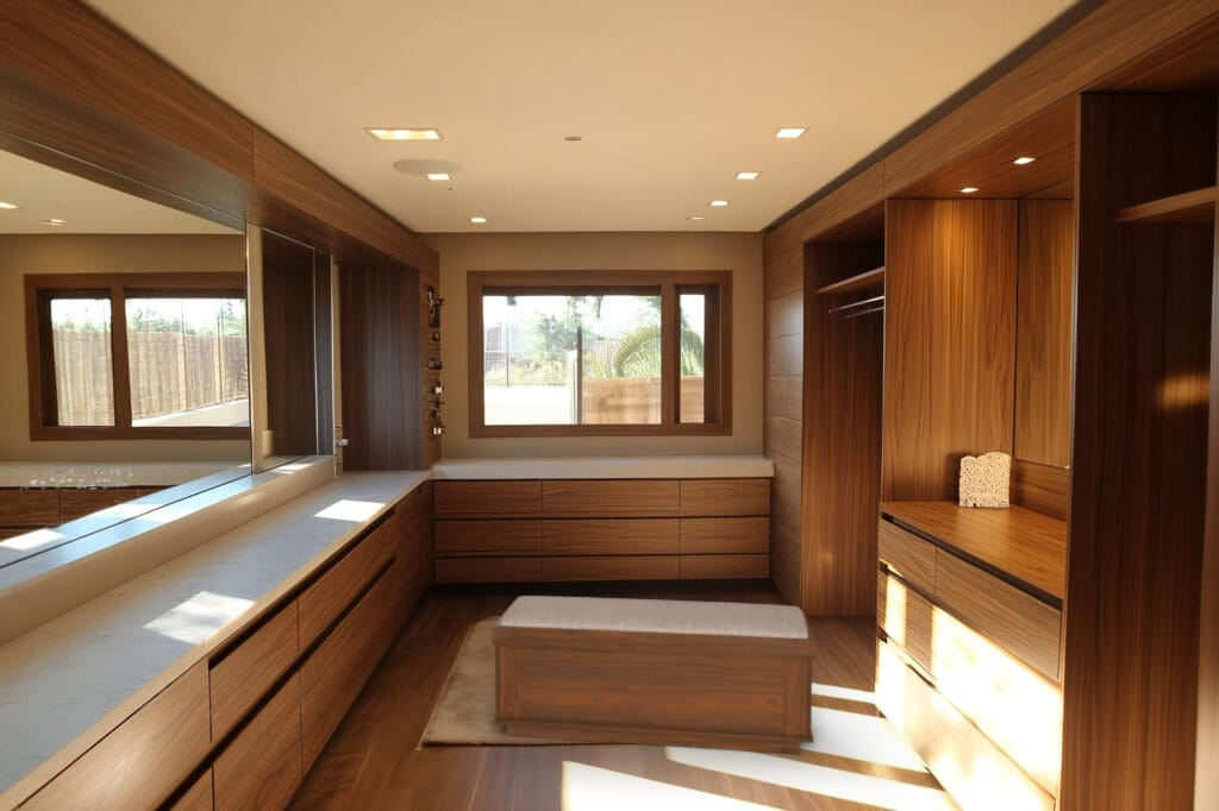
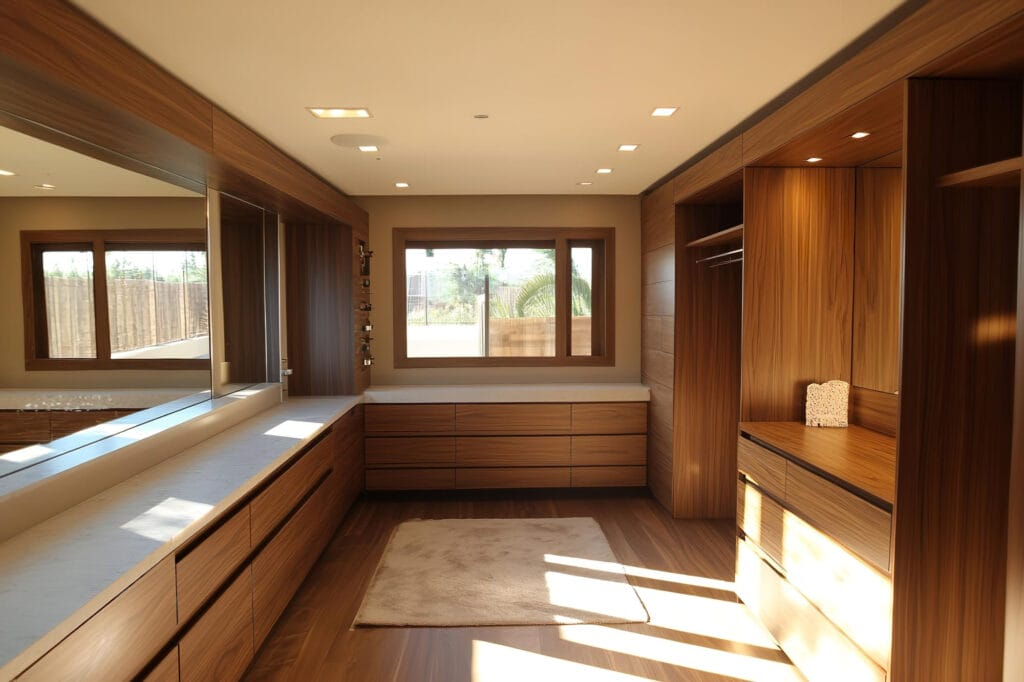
- bench (652, 667)
